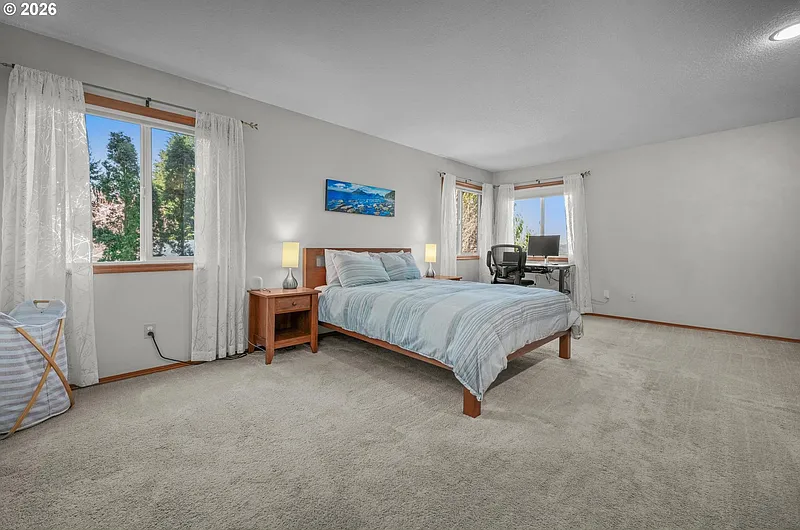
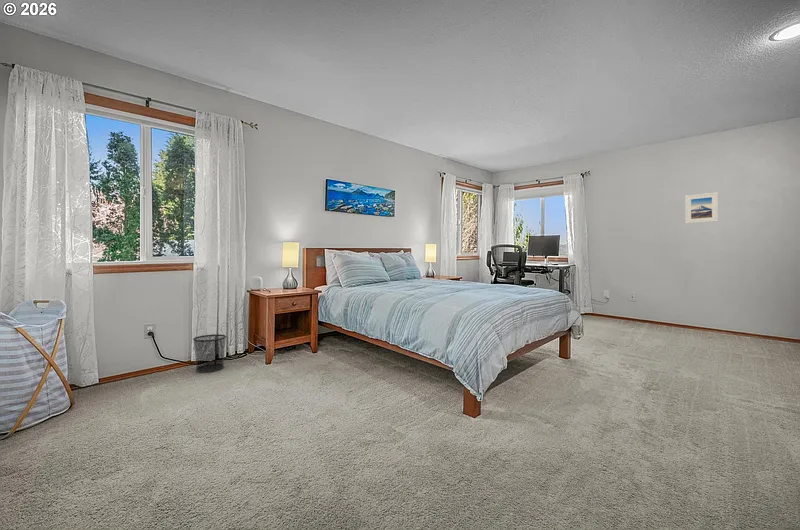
+ waste bin (210, 352)
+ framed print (701, 208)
